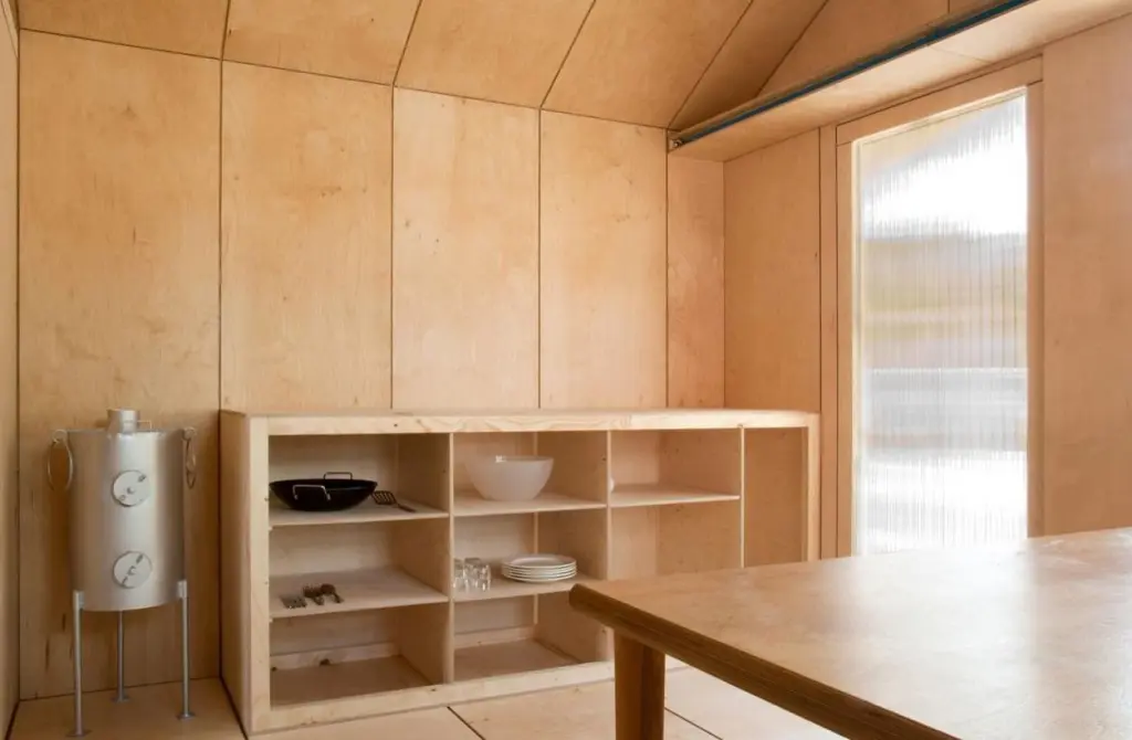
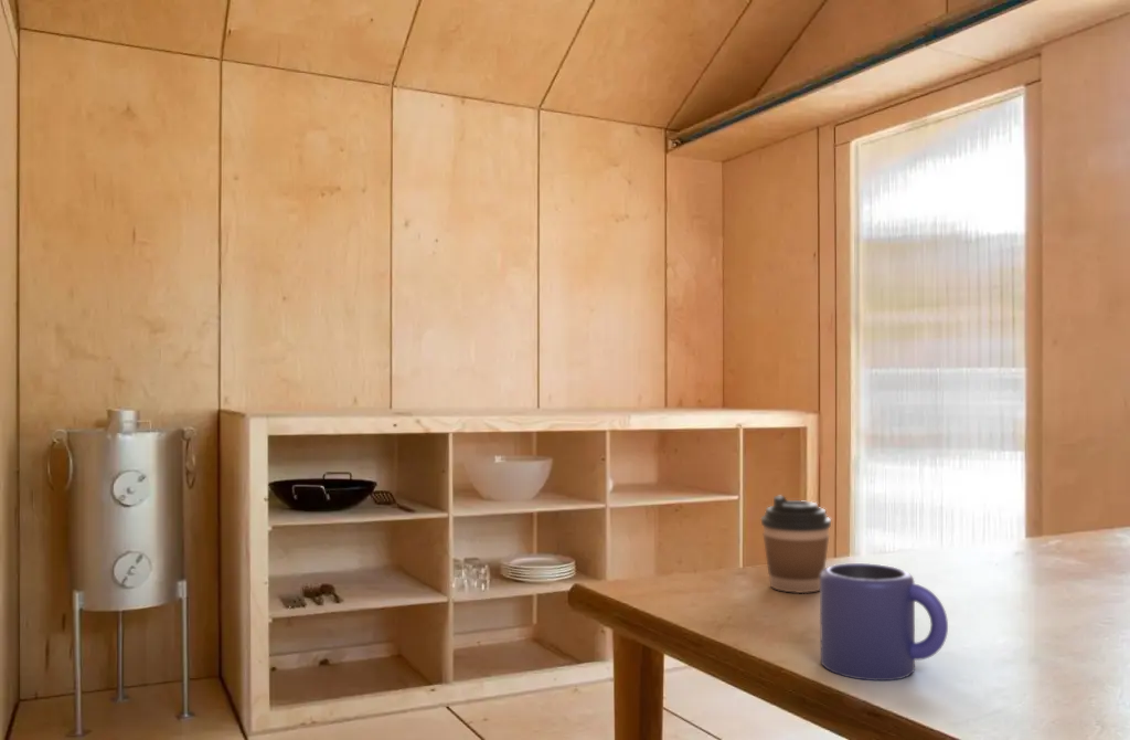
+ coffee cup (796, 541)
+ mug (883, 621)
